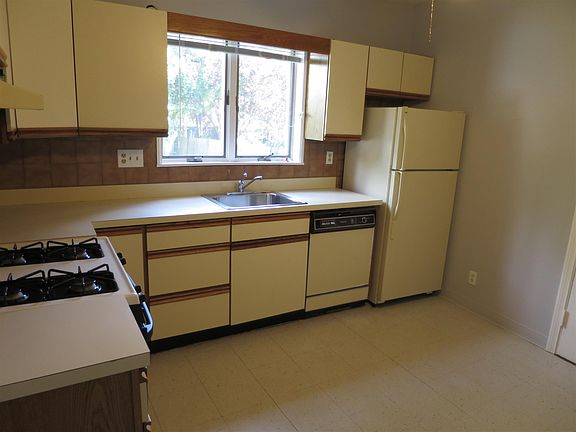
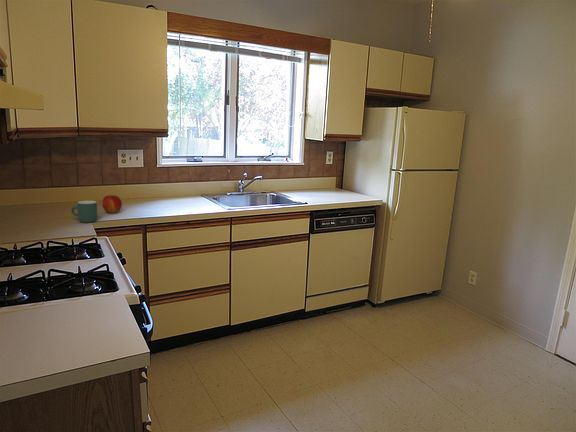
+ mug (84, 211)
+ apple (112, 203)
